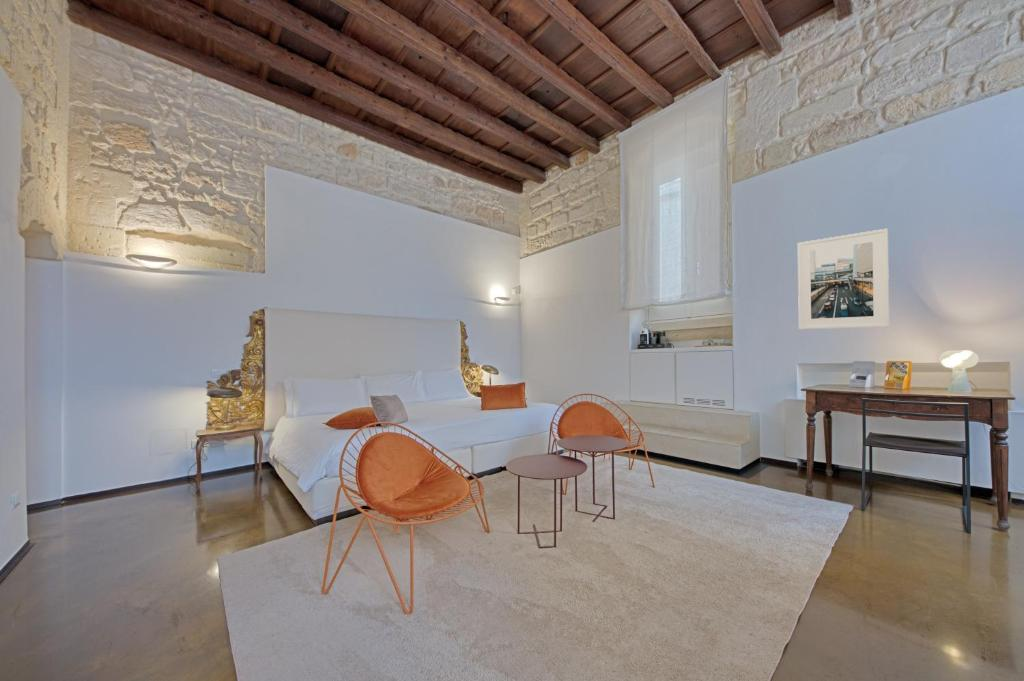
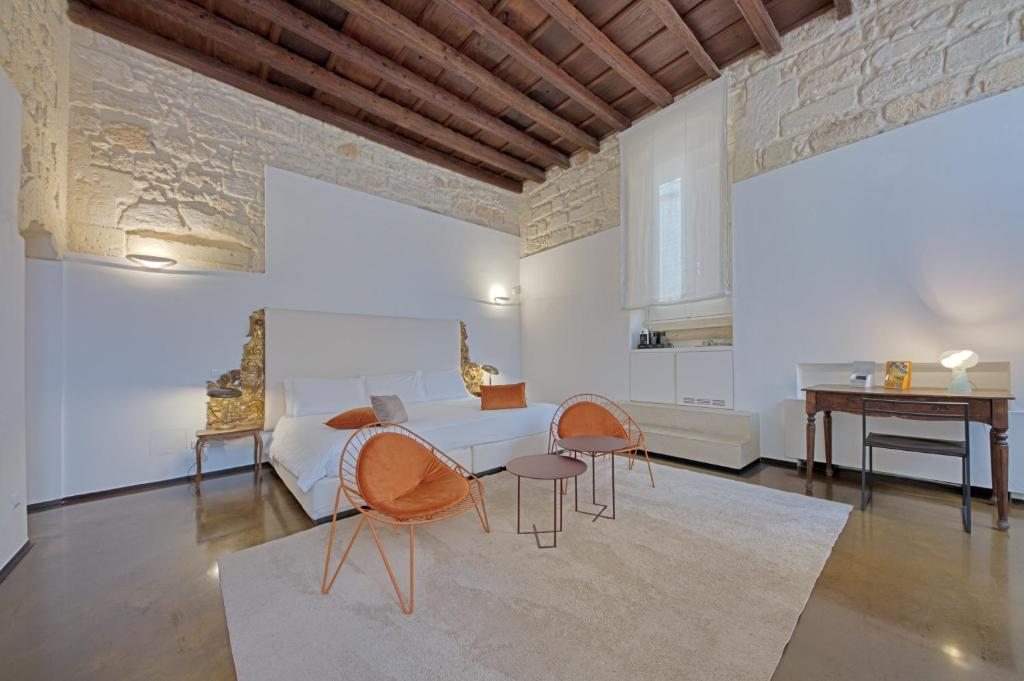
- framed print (840, 282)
